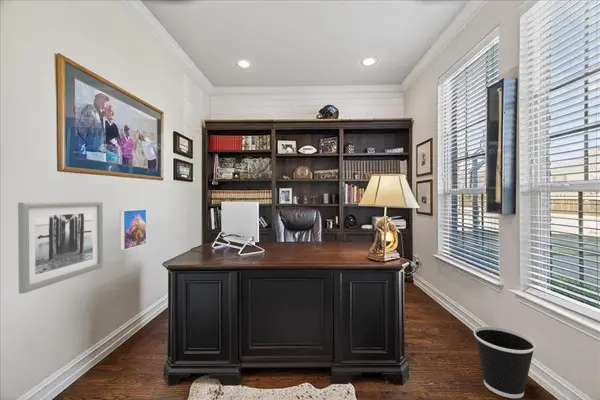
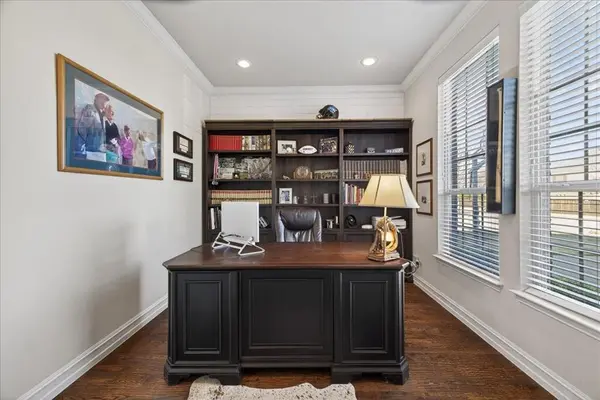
- wastebasket (503, 362)
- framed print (134, 228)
- wall art (67, 240)
